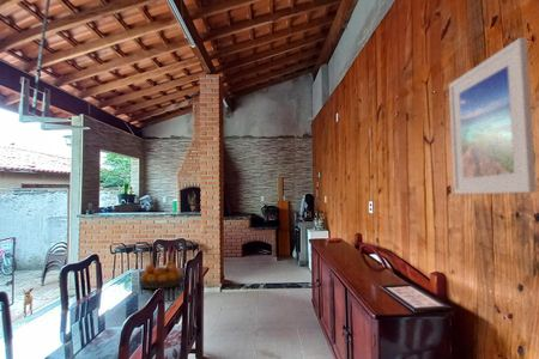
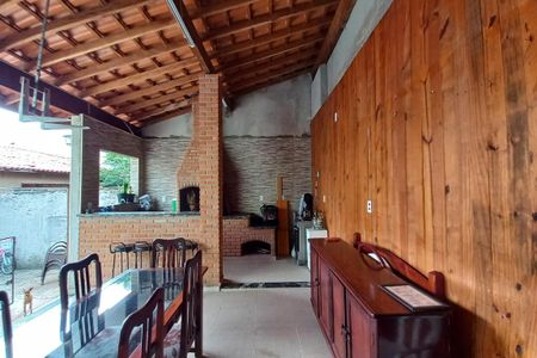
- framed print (484, 128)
- fruit bowl (162, 273)
